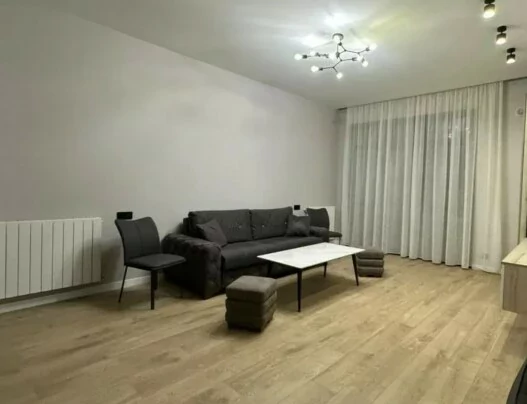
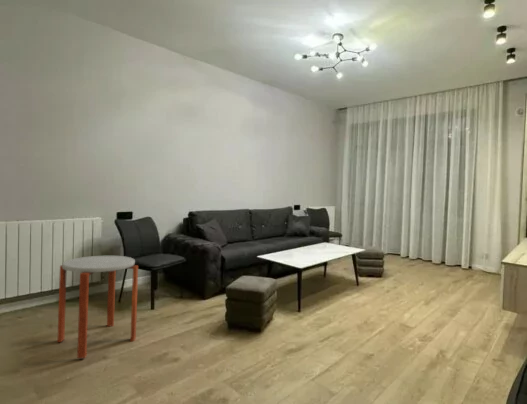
+ side table (108, 300)
